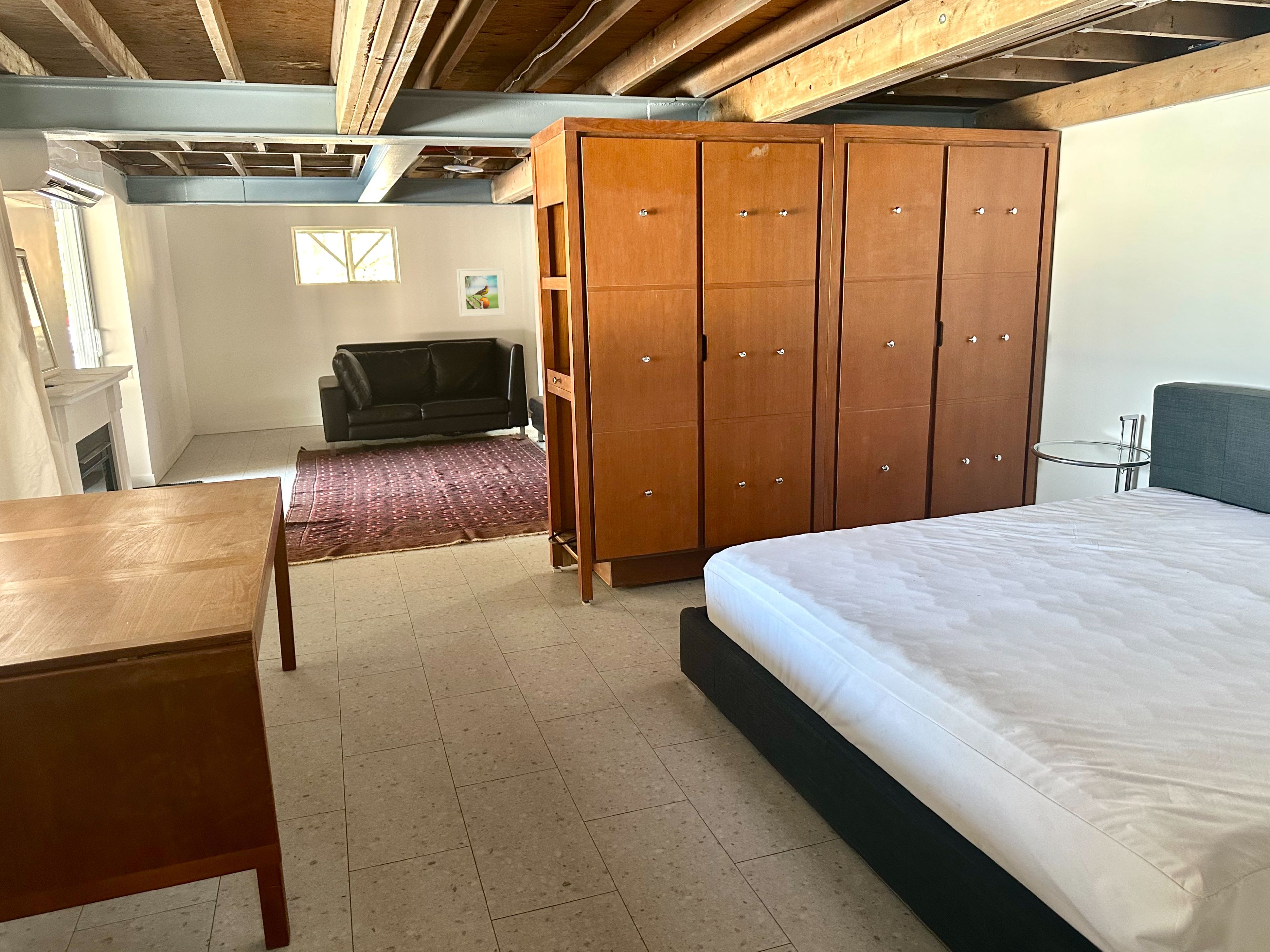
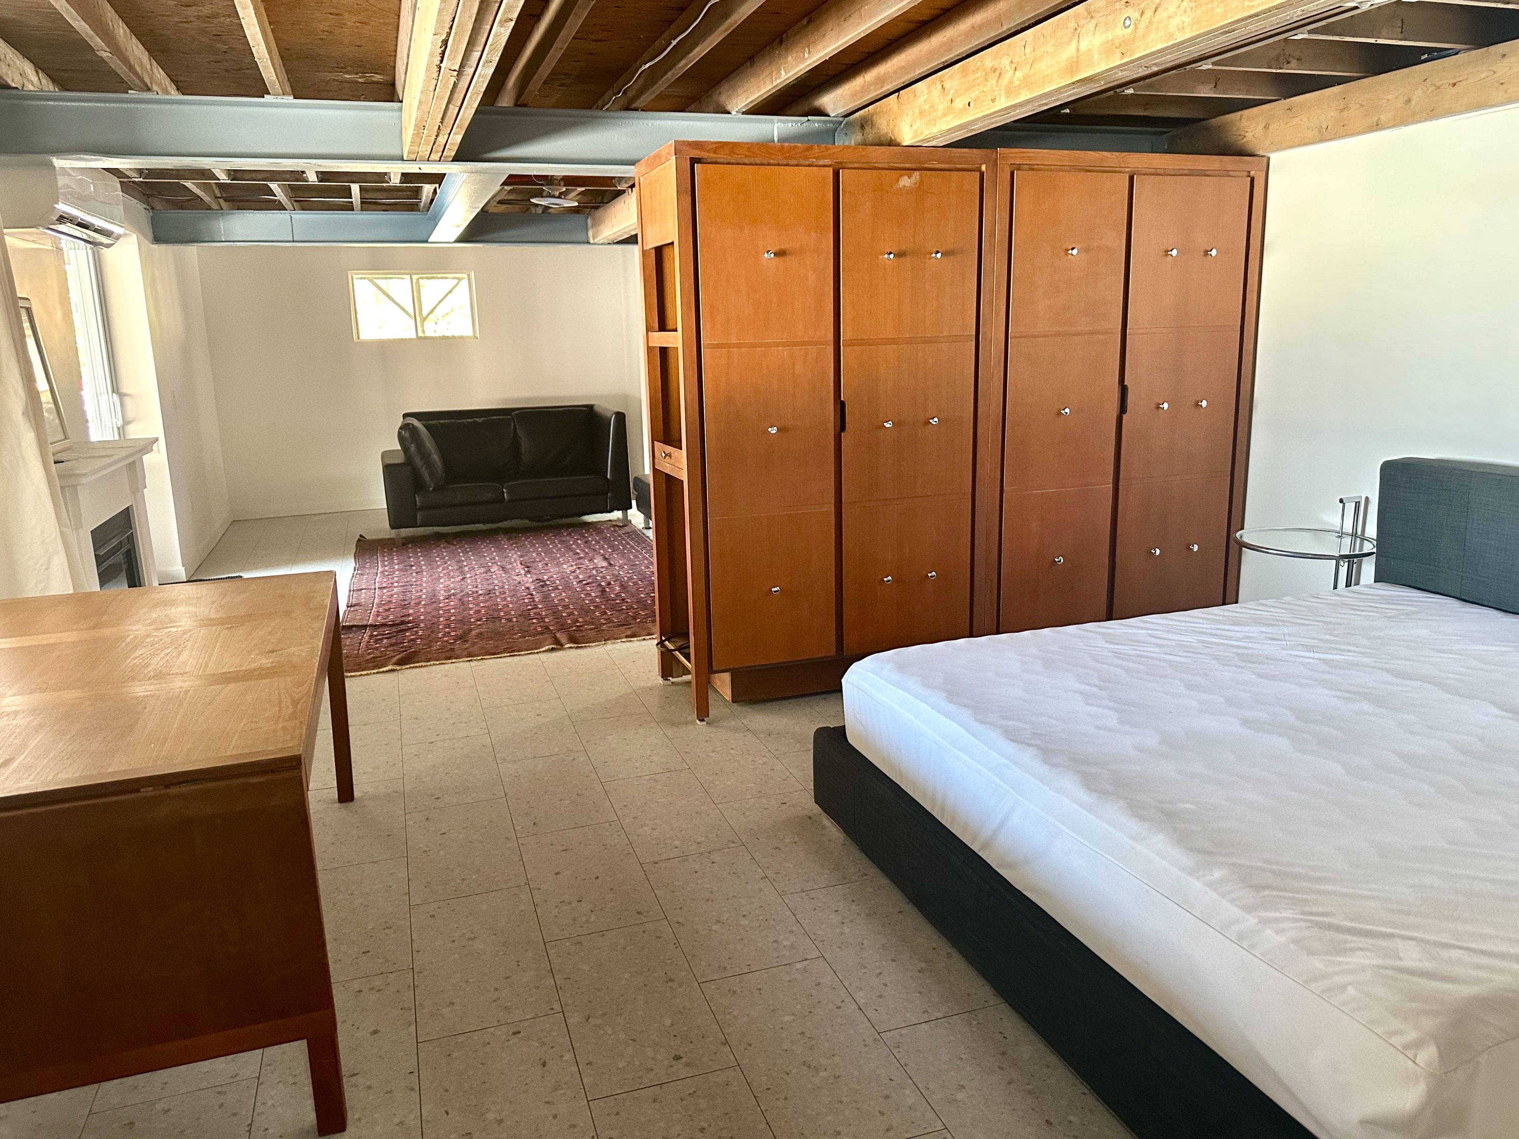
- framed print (482, 292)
